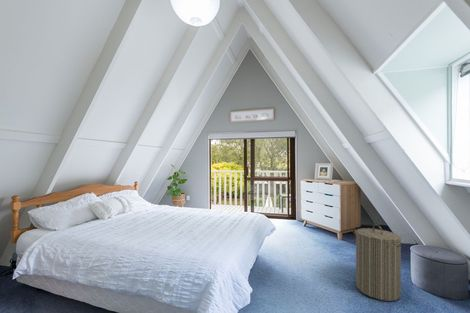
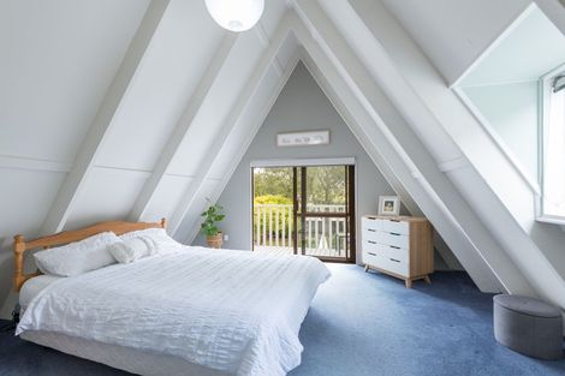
- laundry hamper (377, 257)
